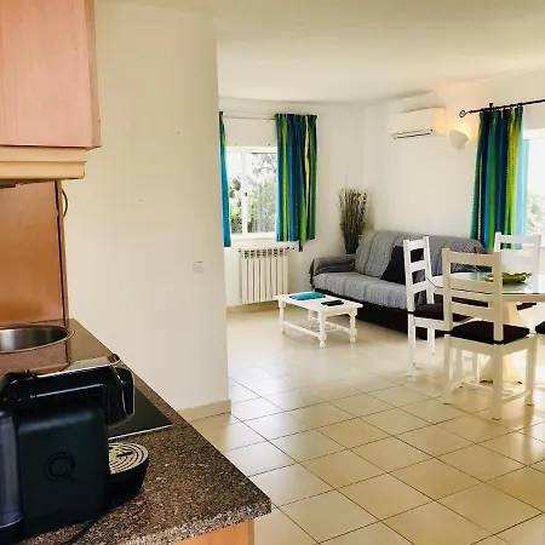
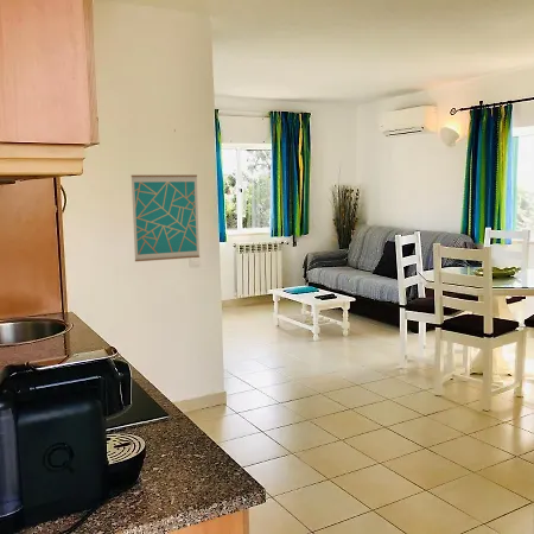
+ wall art (166, 217)
